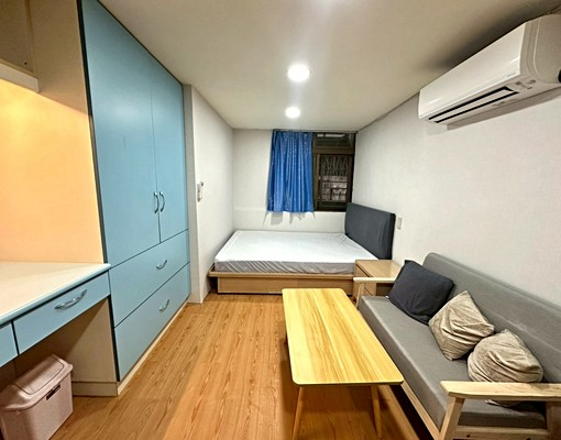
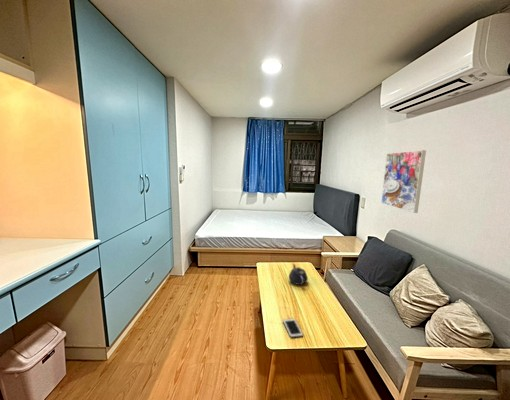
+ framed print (400, 180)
+ cell phone (292, 327)
+ teapot (297, 274)
